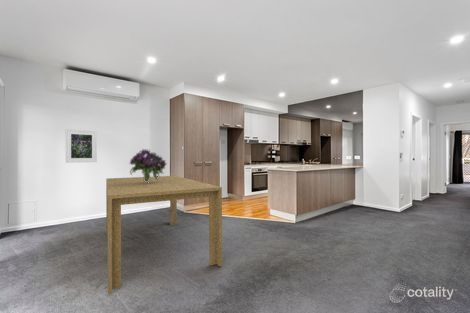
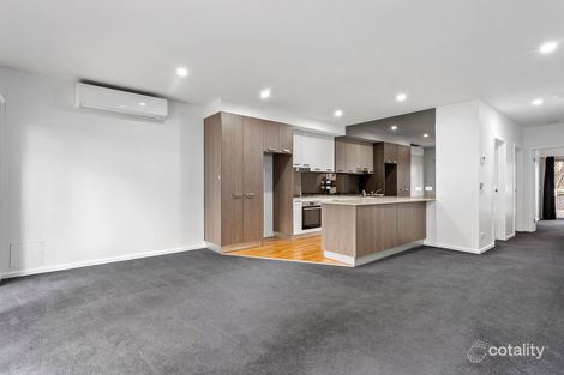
- dining table (153, 201)
- bouquet (146, 166)
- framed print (81, 146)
